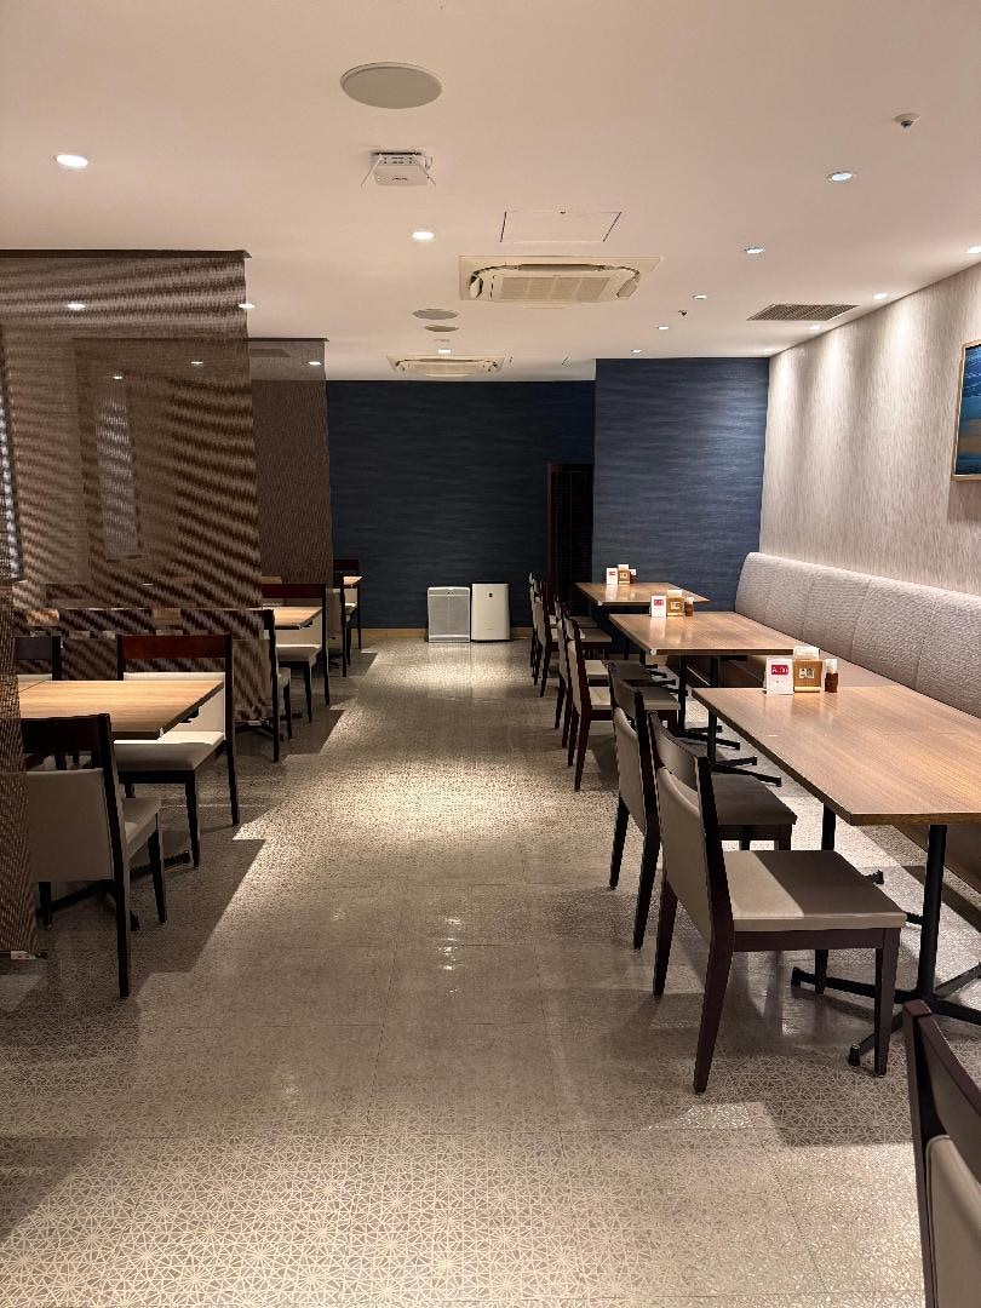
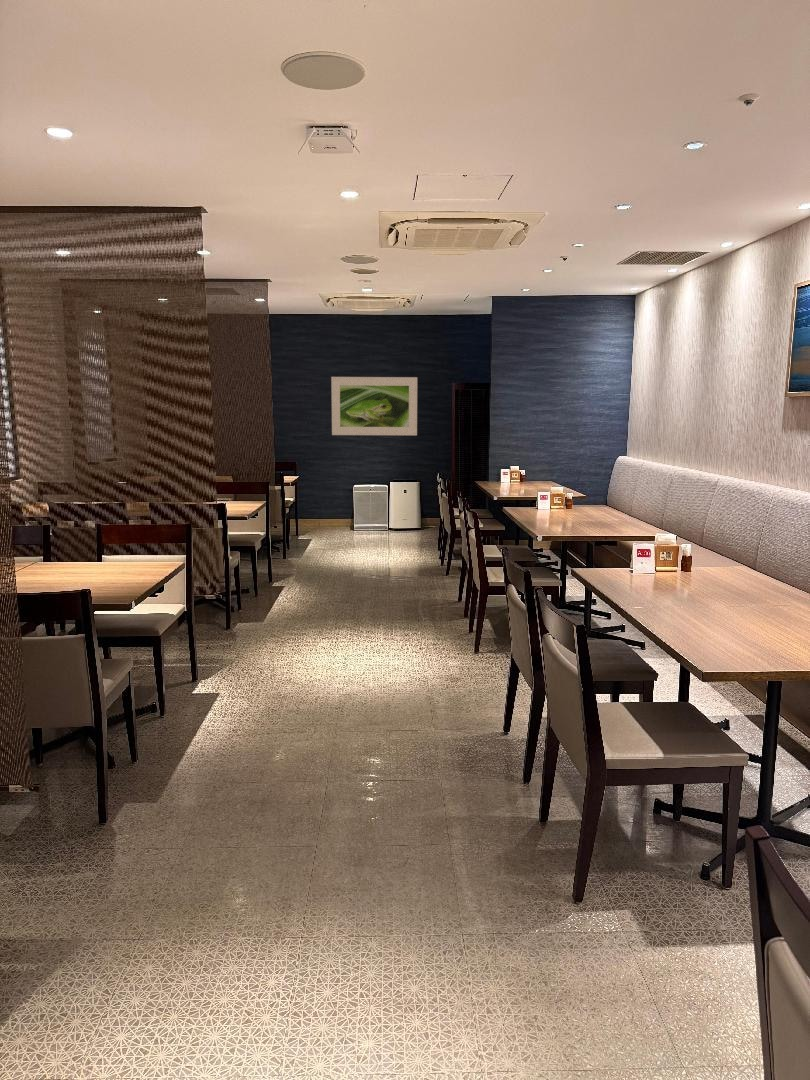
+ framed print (374, 406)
